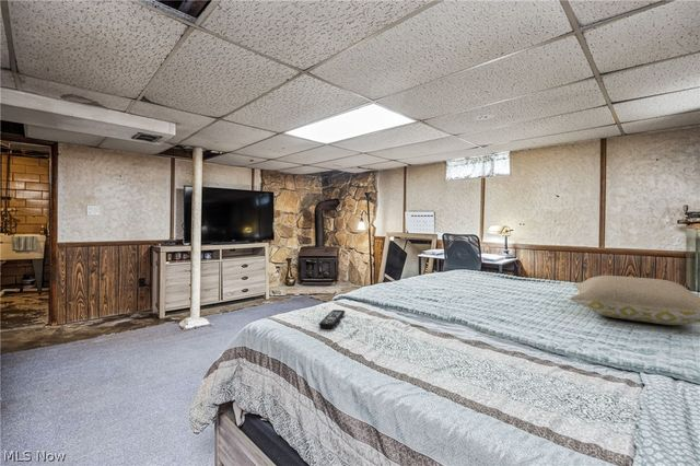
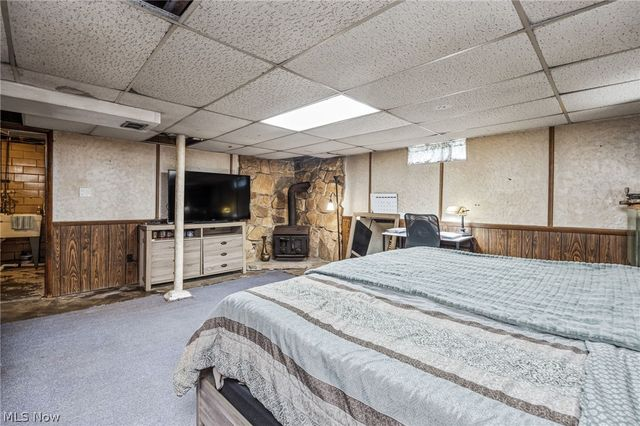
- pillow (634, 298)
- remote control (332, 318)
